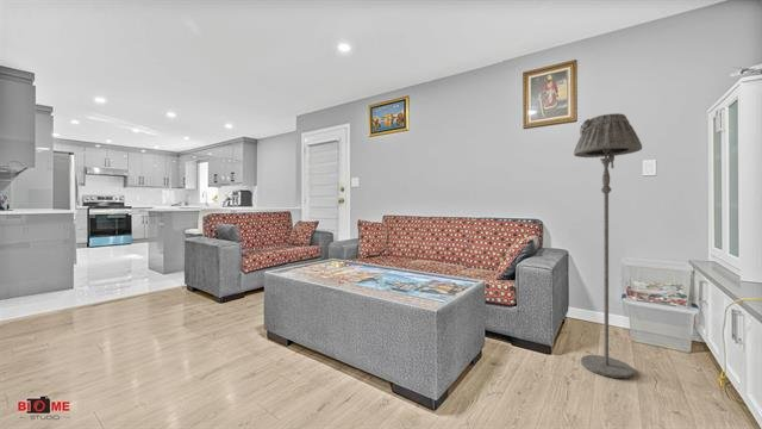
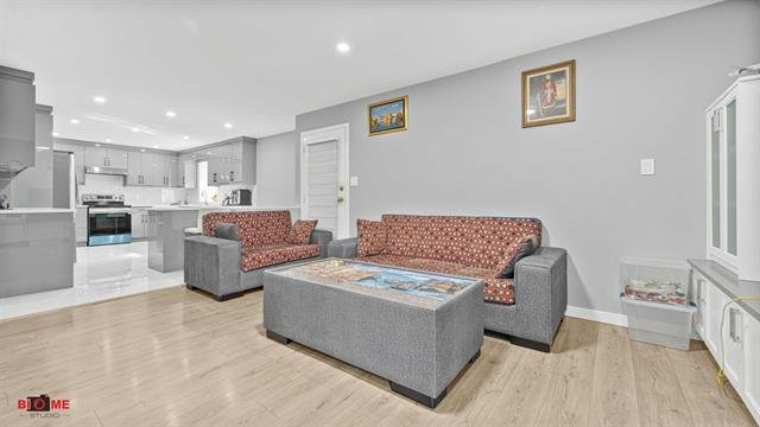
- floor lamp (606, 242)
